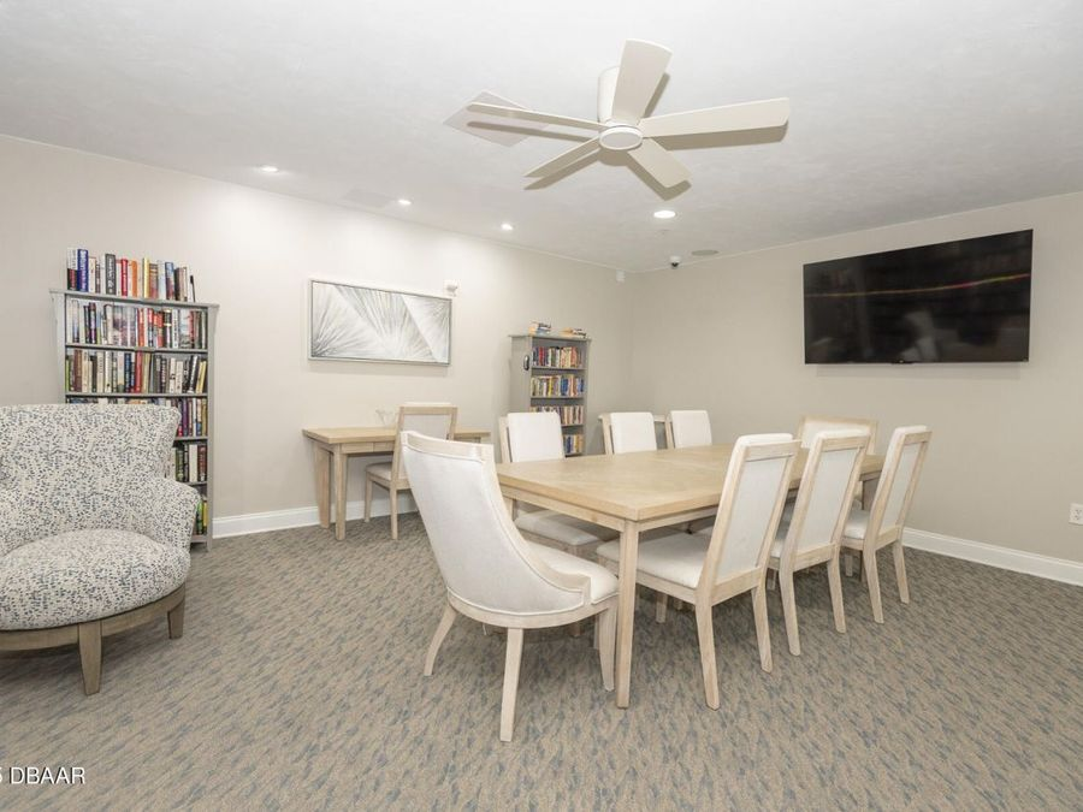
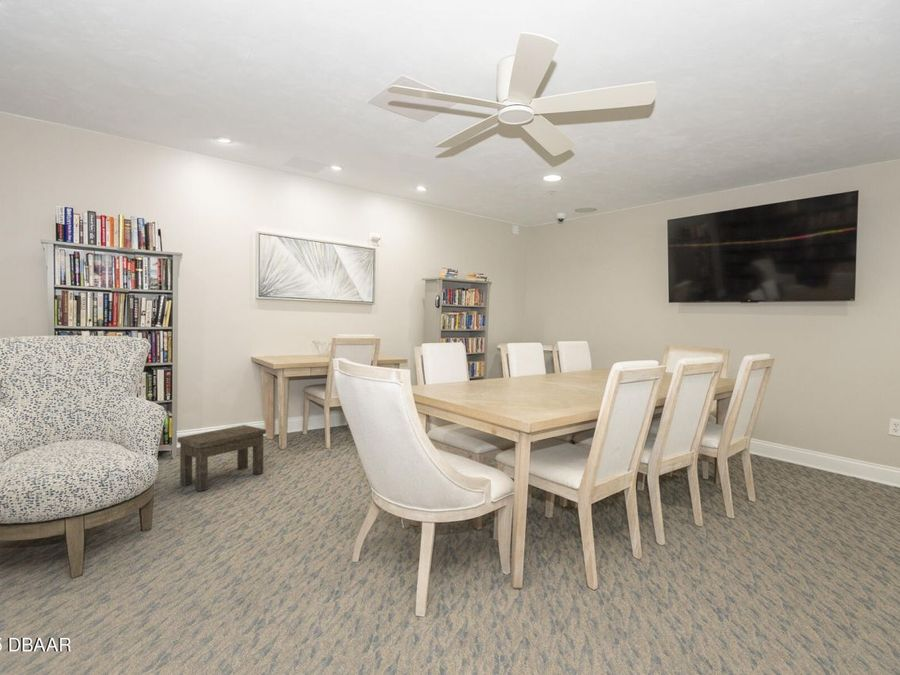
+ side table (222, 453)
